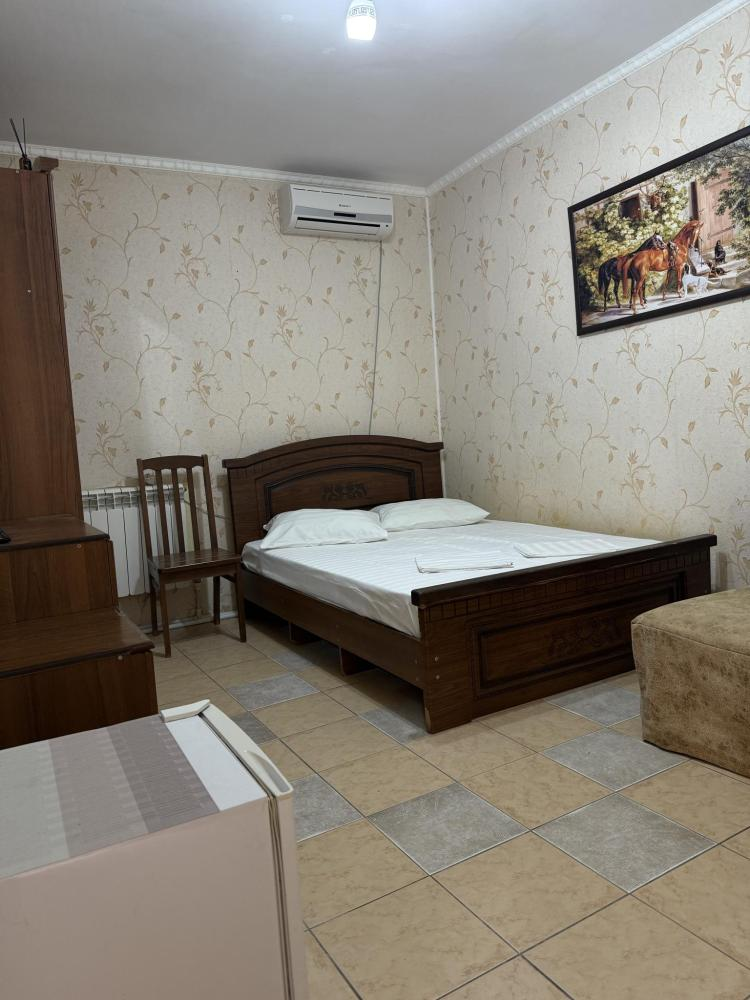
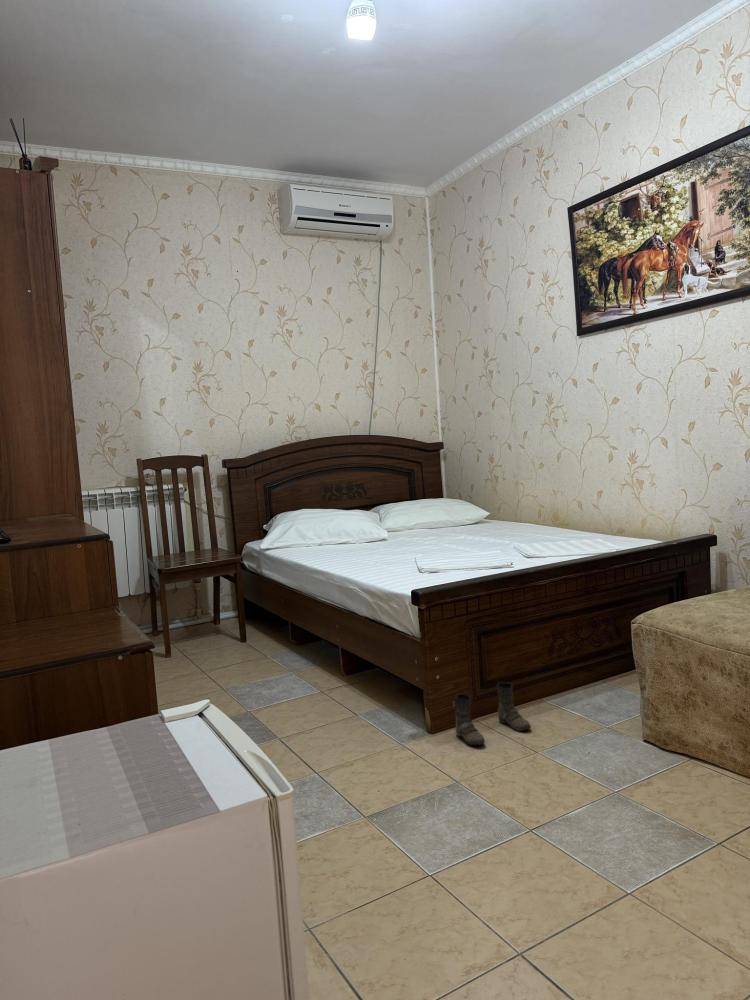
+ boots (498, 713)
